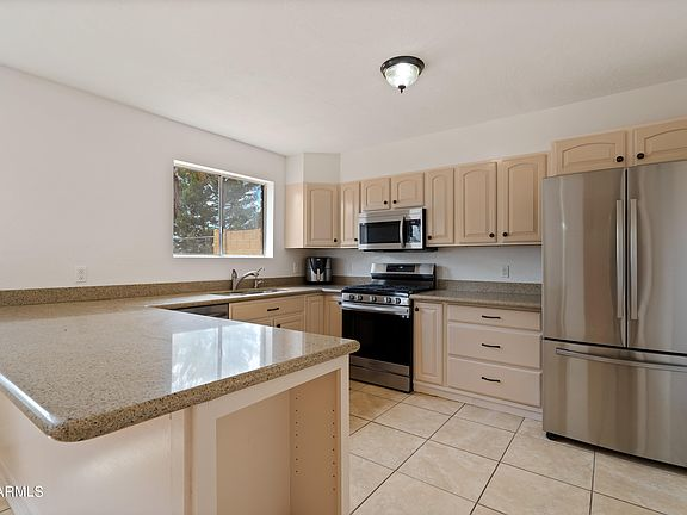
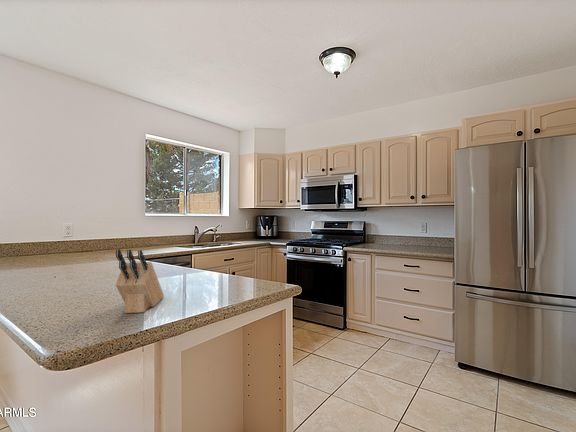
+ knife block (140, 276)
